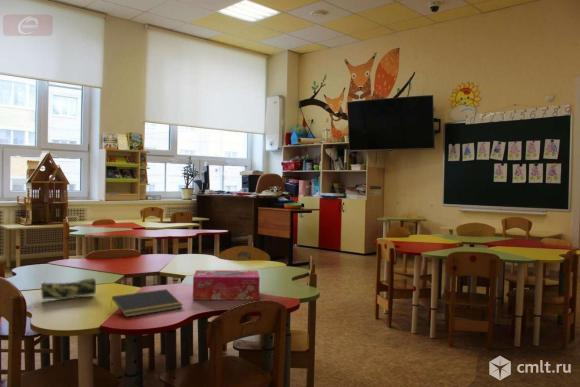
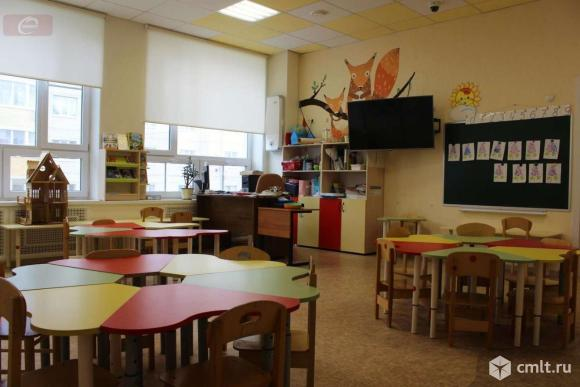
- pencil case (67, 289)
- notepad (147, 302)
- tissue box (226, 284)
